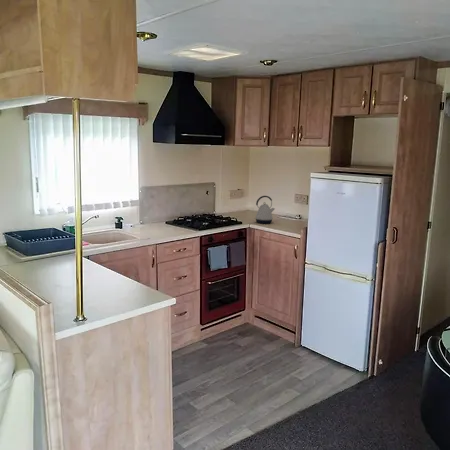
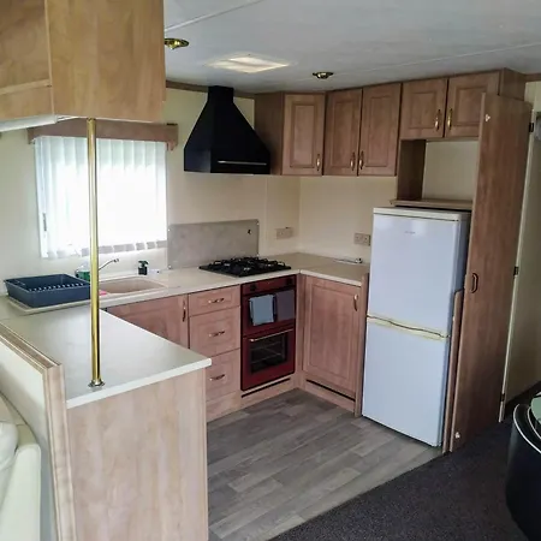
- kettle (265, 209)
